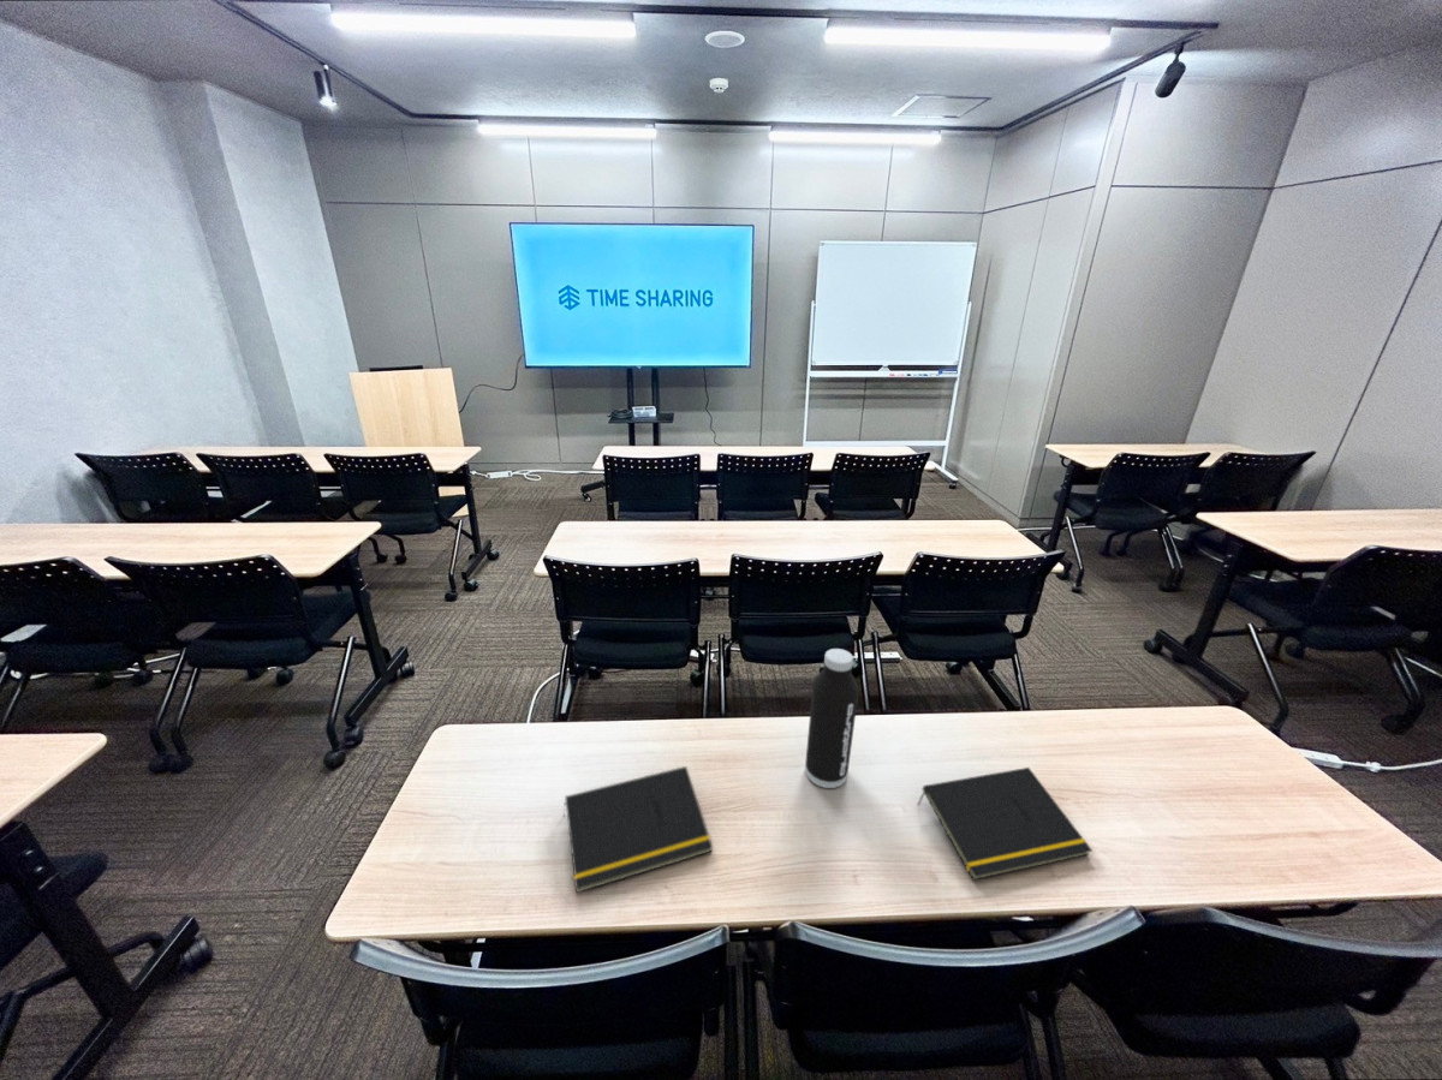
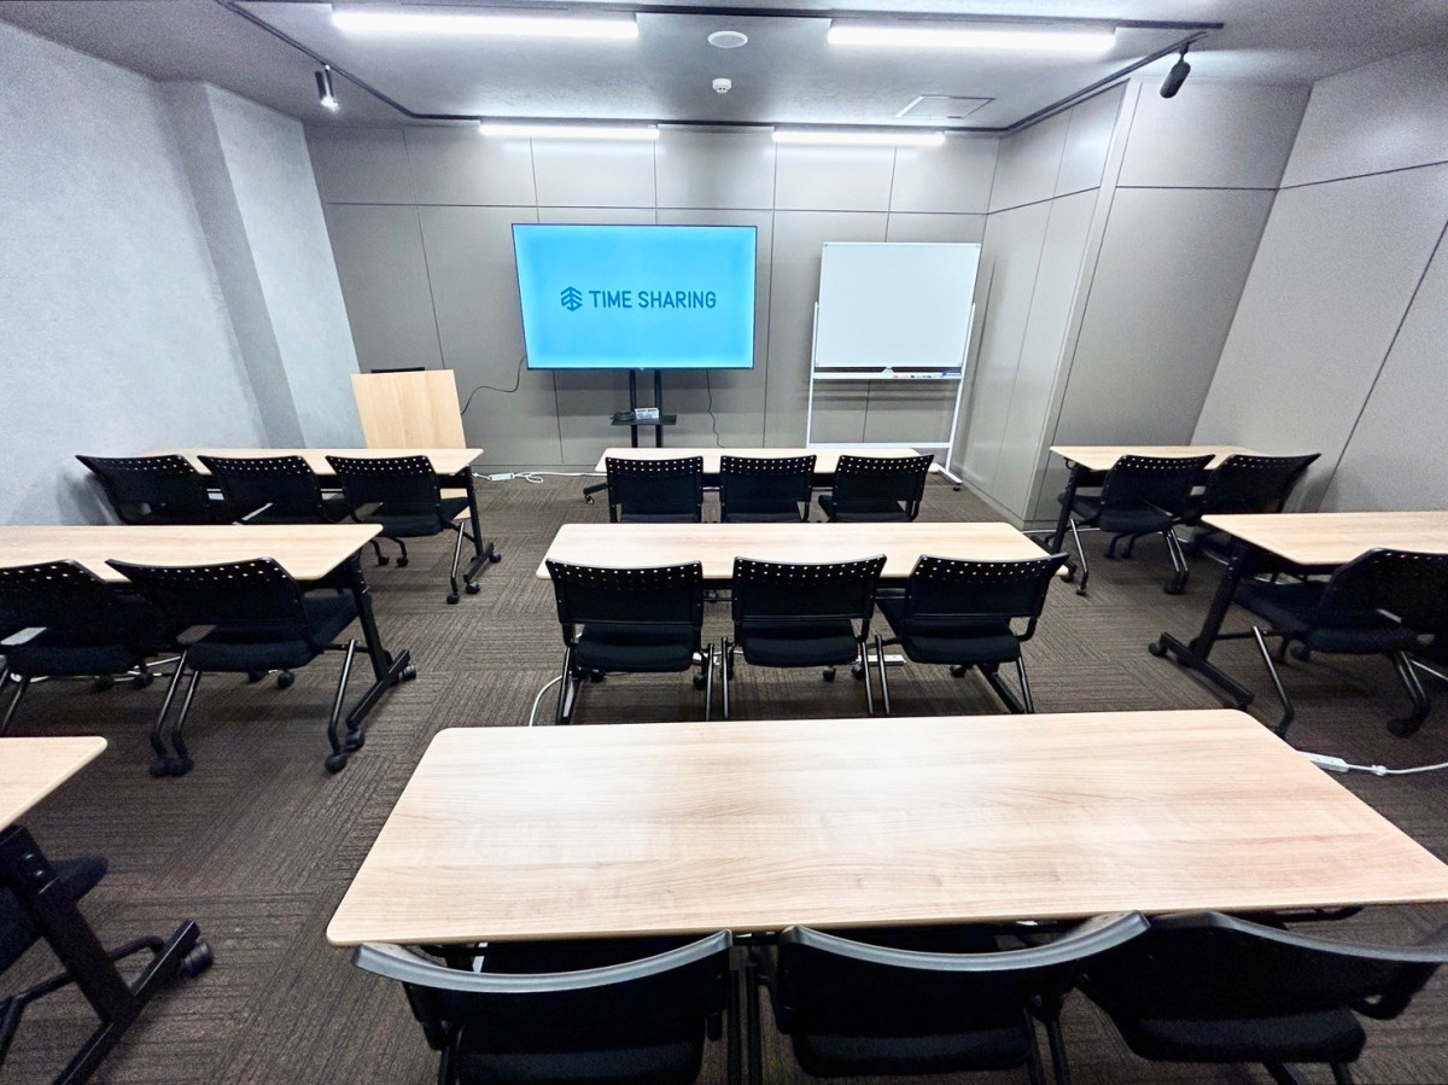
- water bottle (832, 716)
- notepad (1002, 818)
- notepad (637, 823)
